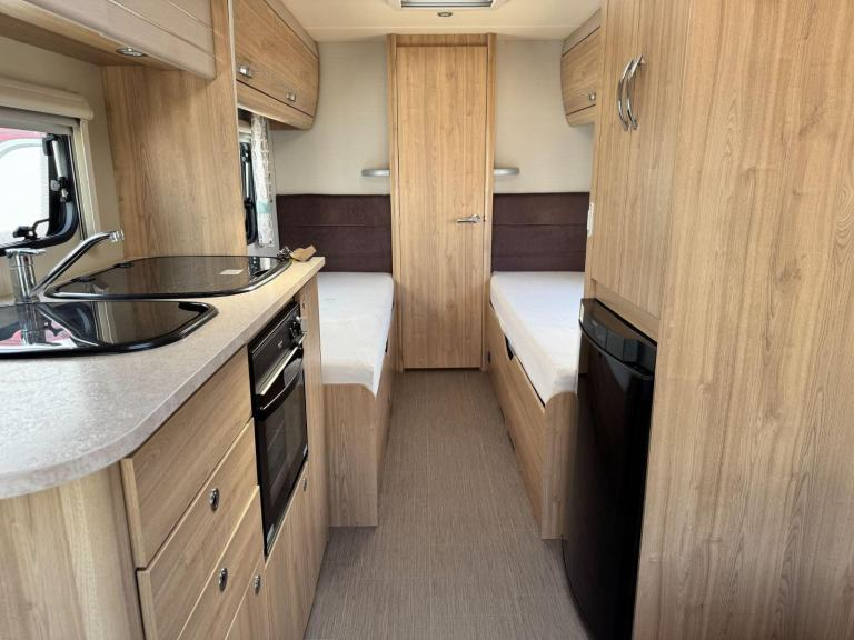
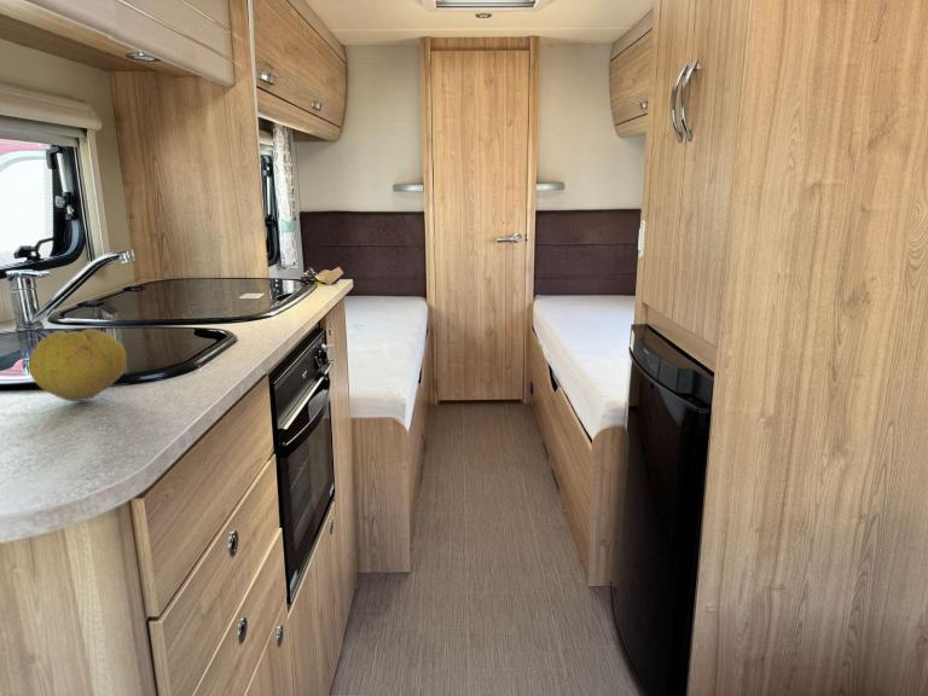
+ fruit (79, 365)
